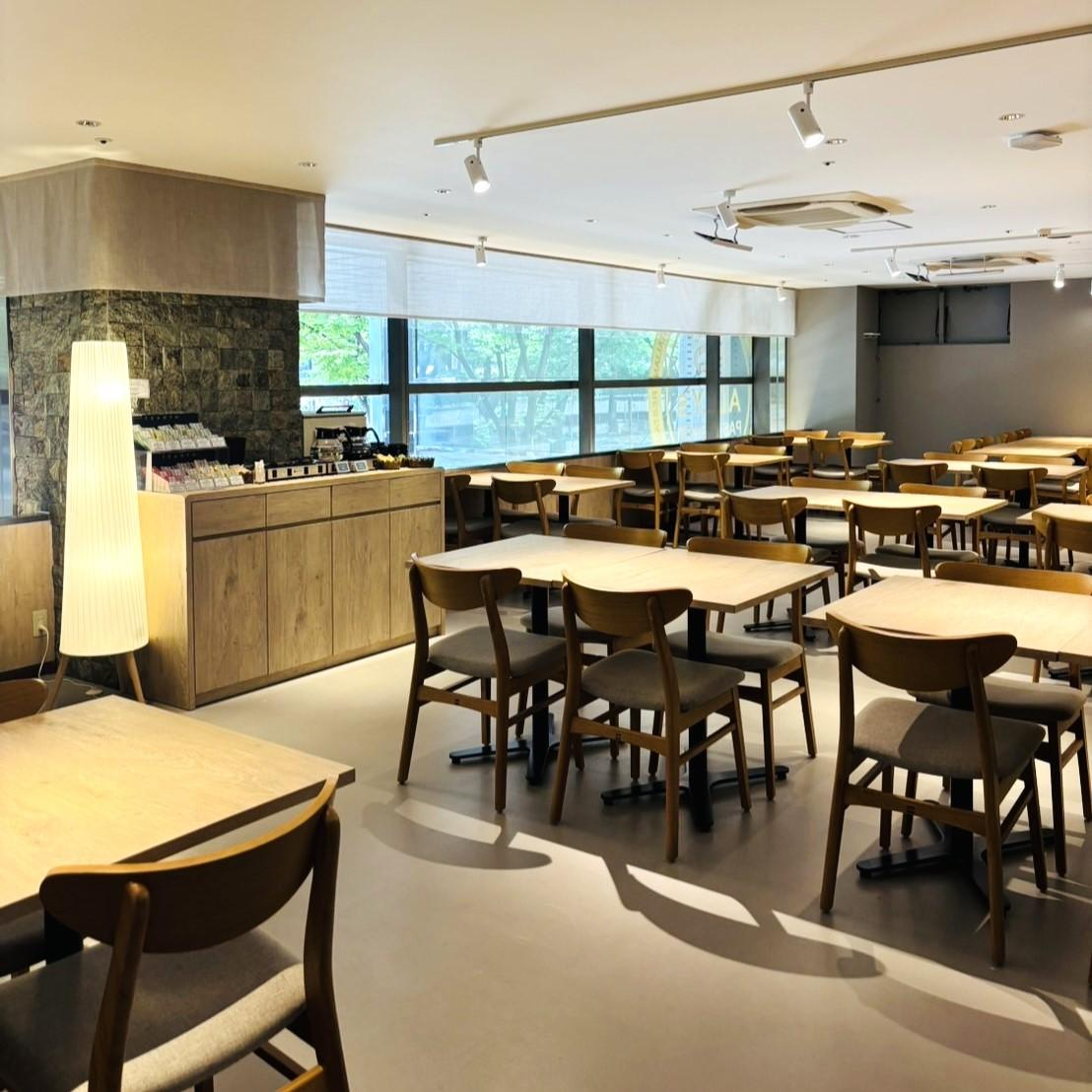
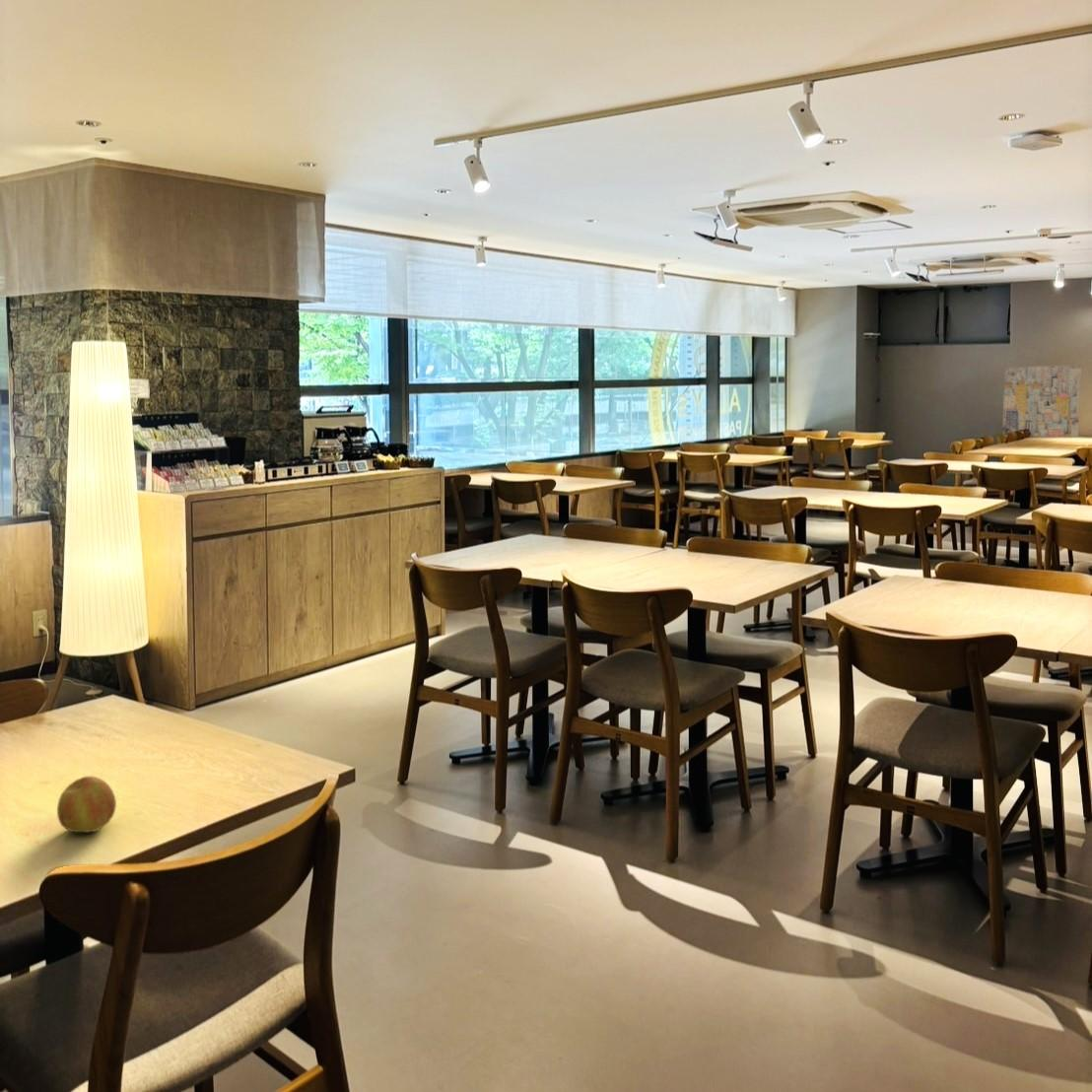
+ apple (86, 803)
+ wall art (1041, 401)
